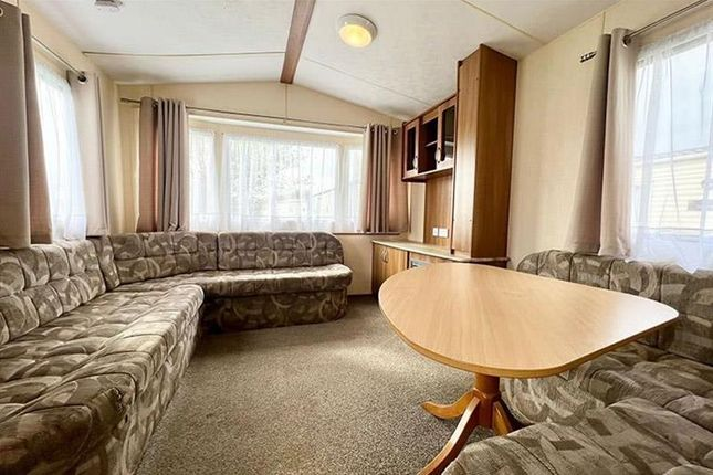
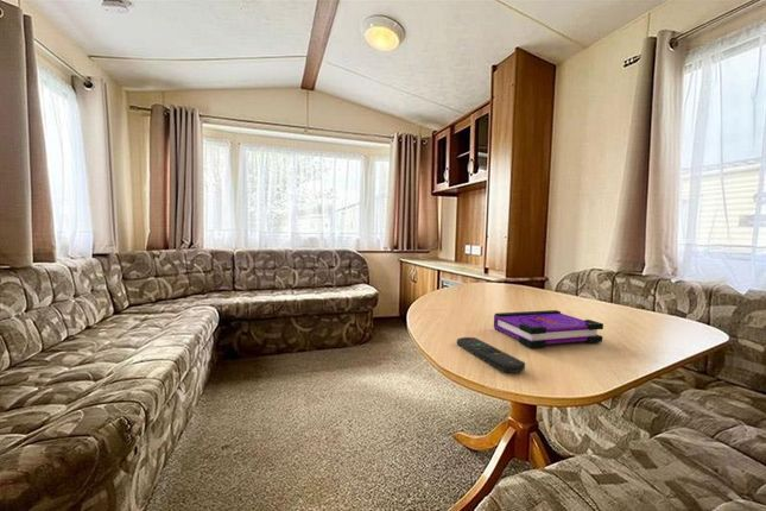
+ remote control (487, 352)
+ board game (549, 326)
